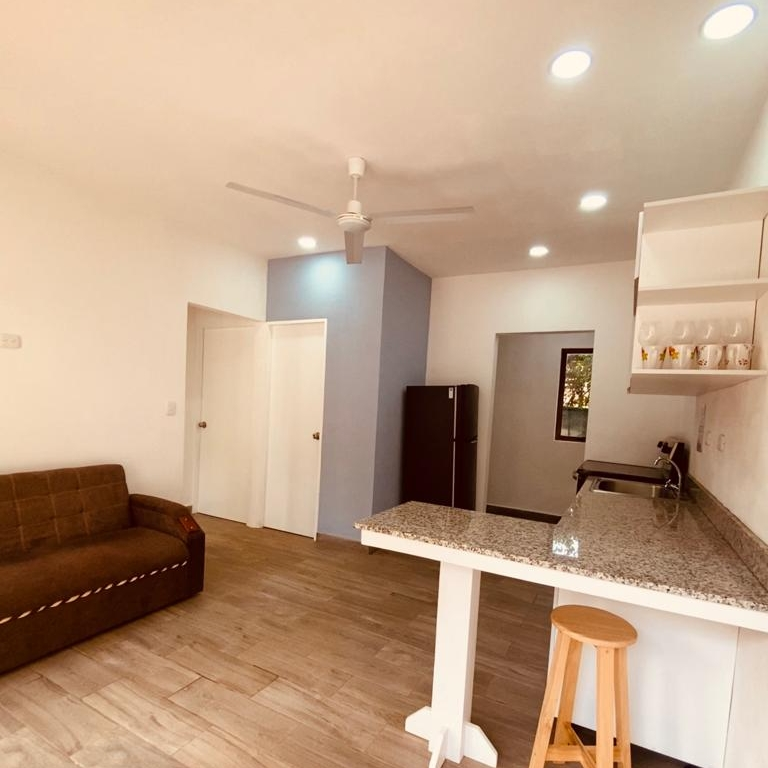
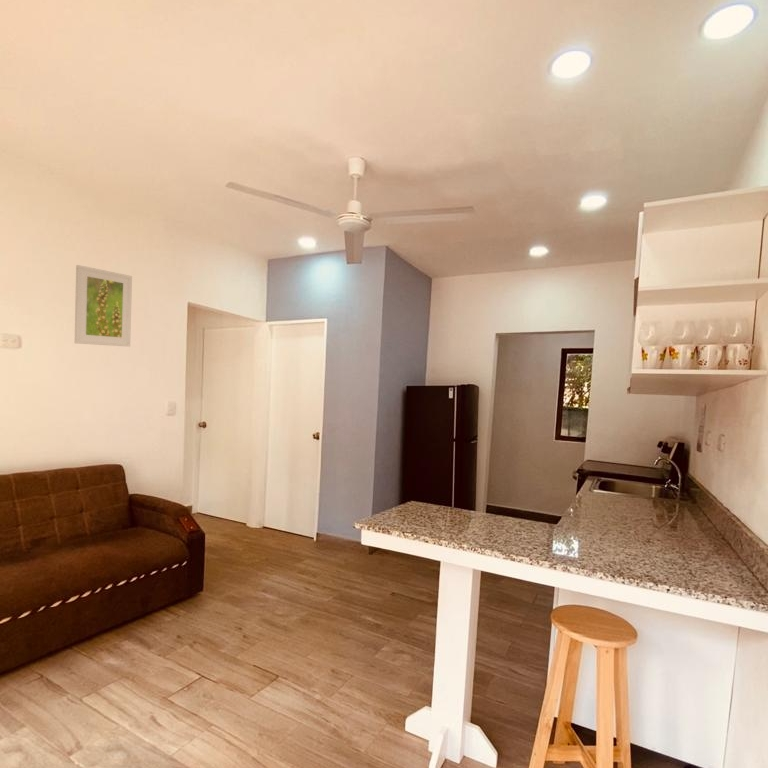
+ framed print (104, 308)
